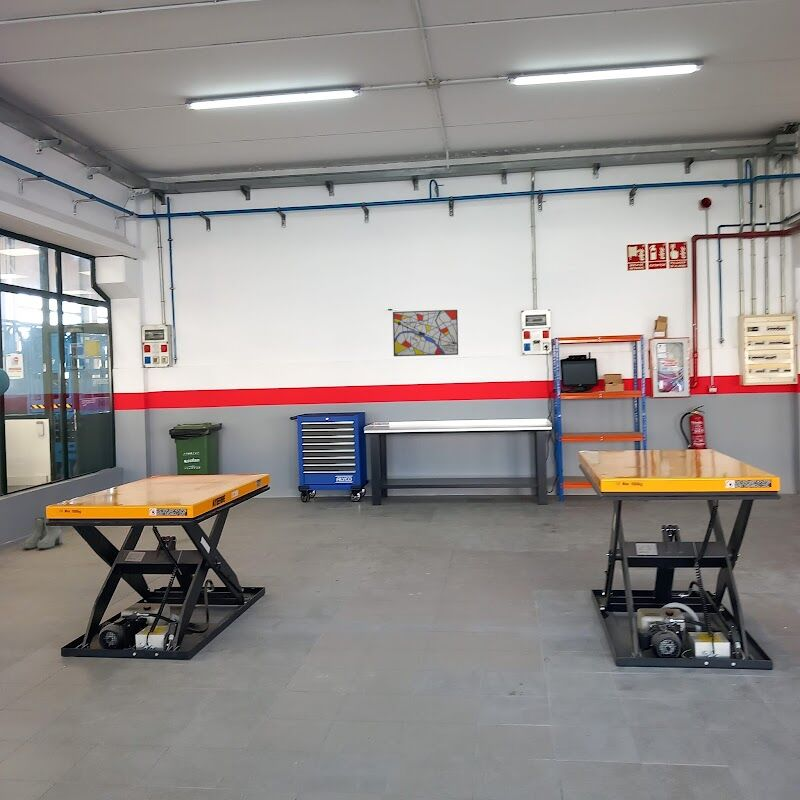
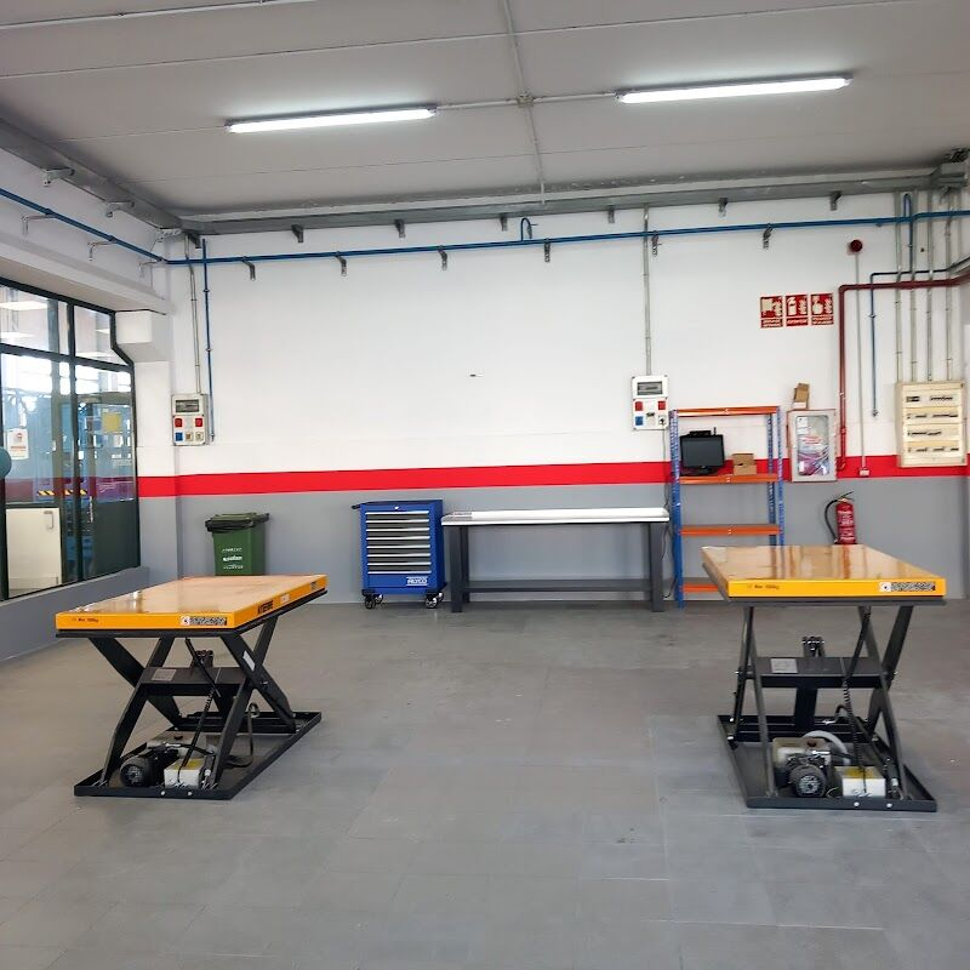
- wall art (425, 333)
- boots (42, 532)
